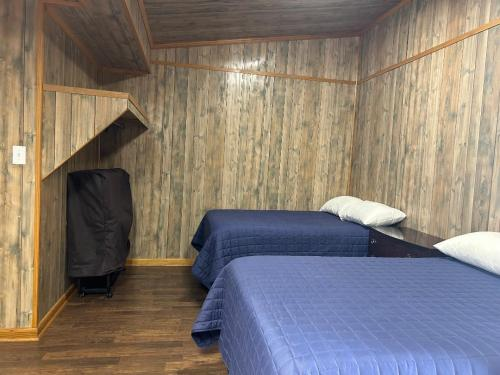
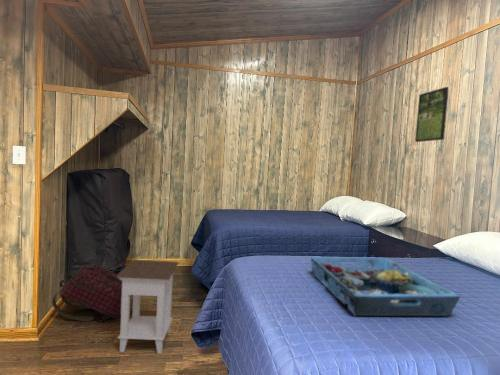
+ serving tray (374, 281)
+ backpack (94, 291)
+ nightstand (139, 304)
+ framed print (430, 116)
